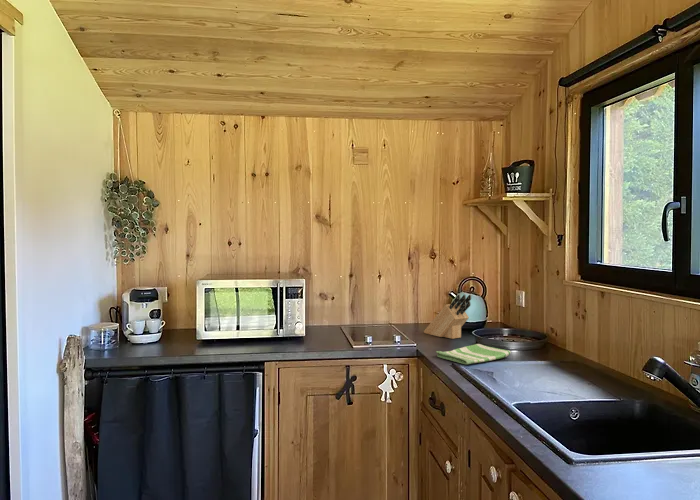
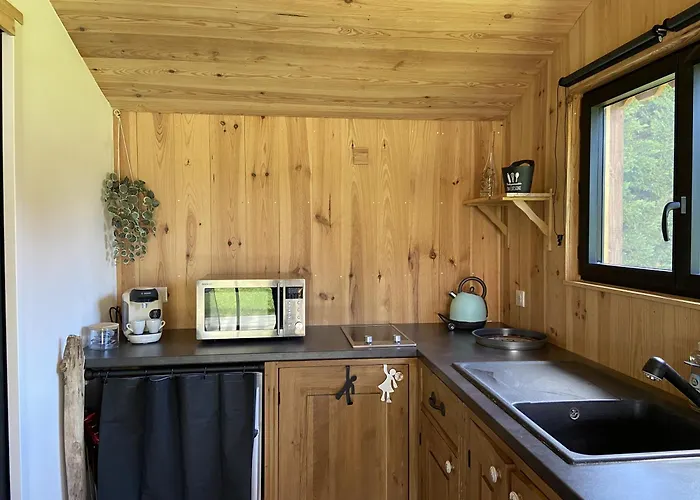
- dish towel (473, 353)
- knife block (448, 314)
